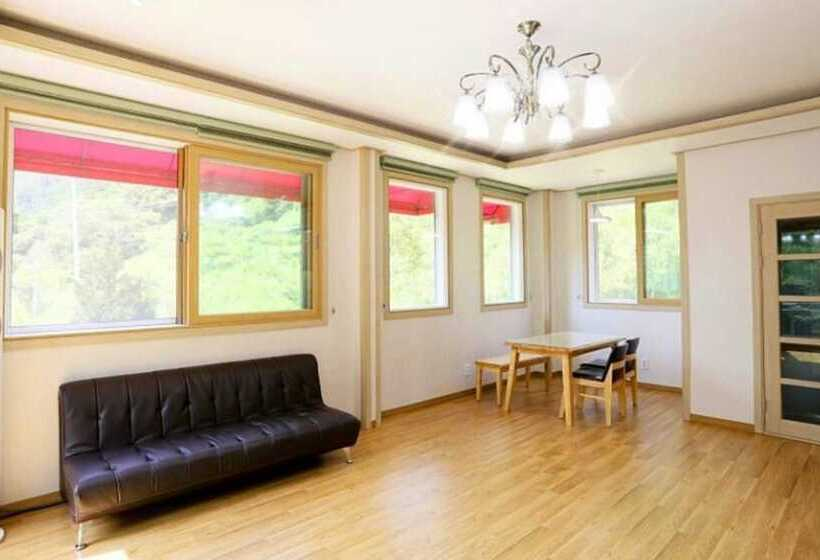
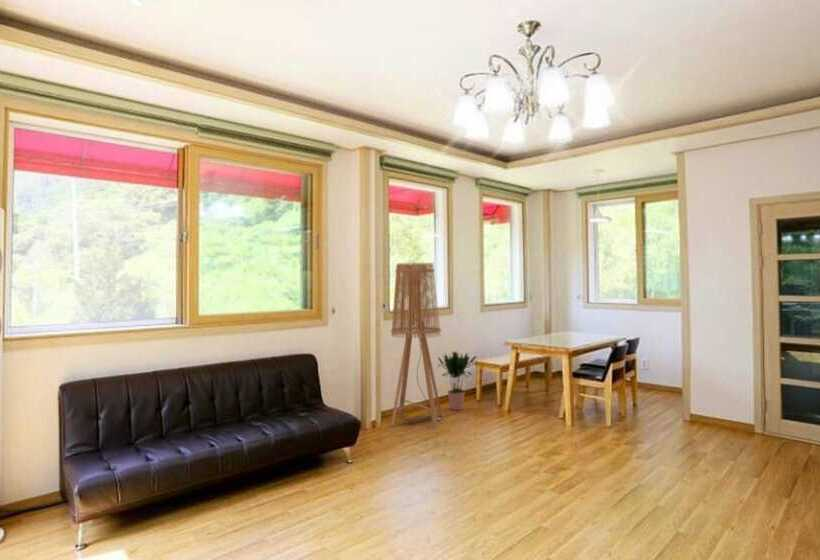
+ floor lamp (419, 342)
+ potted plant (454, 377)
